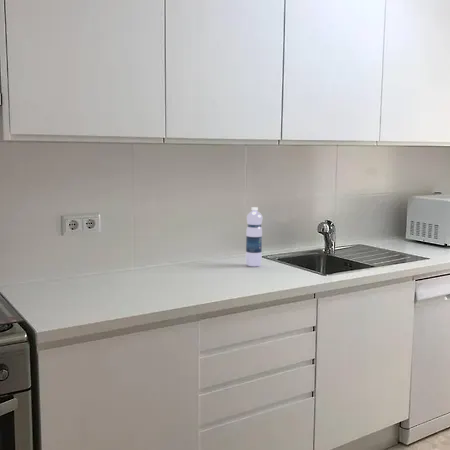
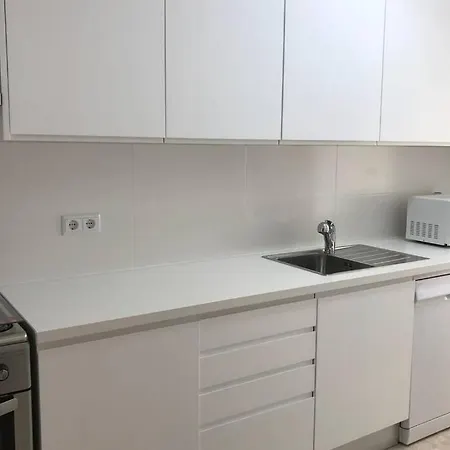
- water bottle (254, 236)
